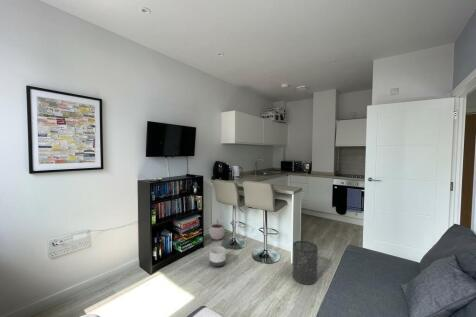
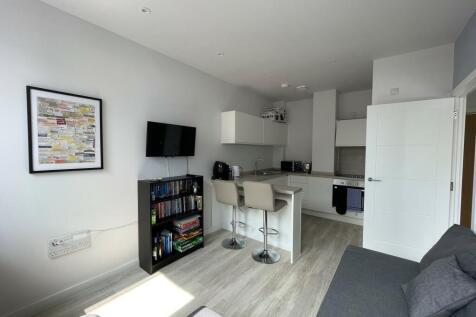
- plant pot (217, 229)
- planter (217, 257)
- trash can (304, 261)
